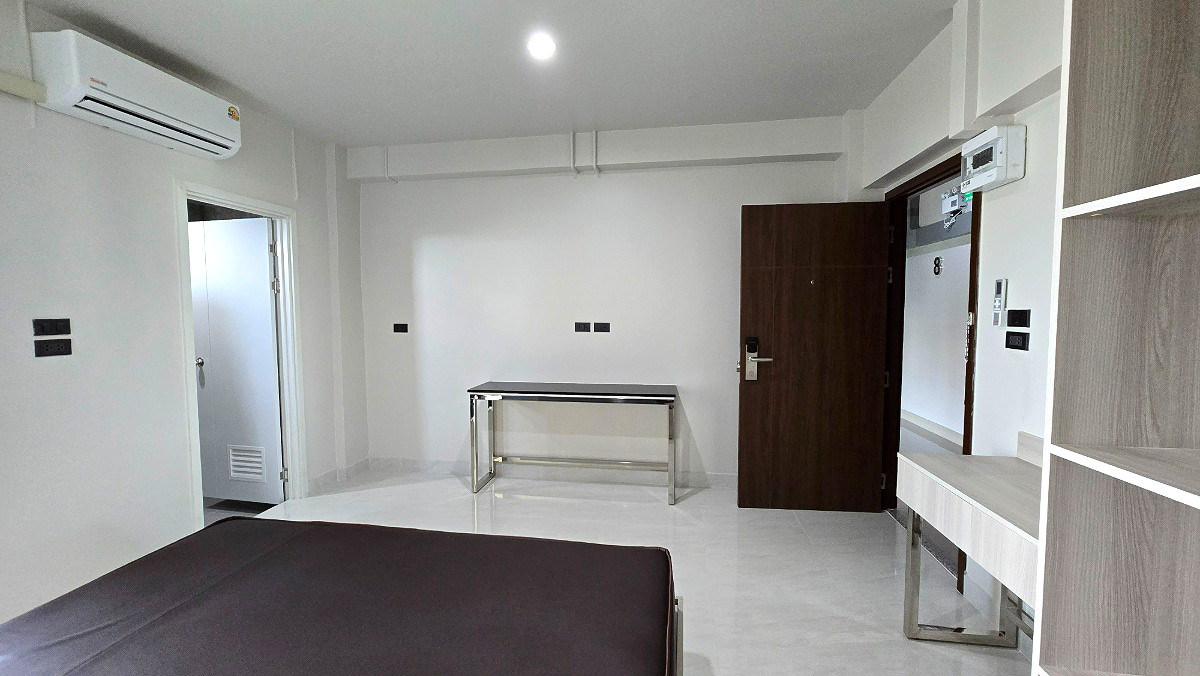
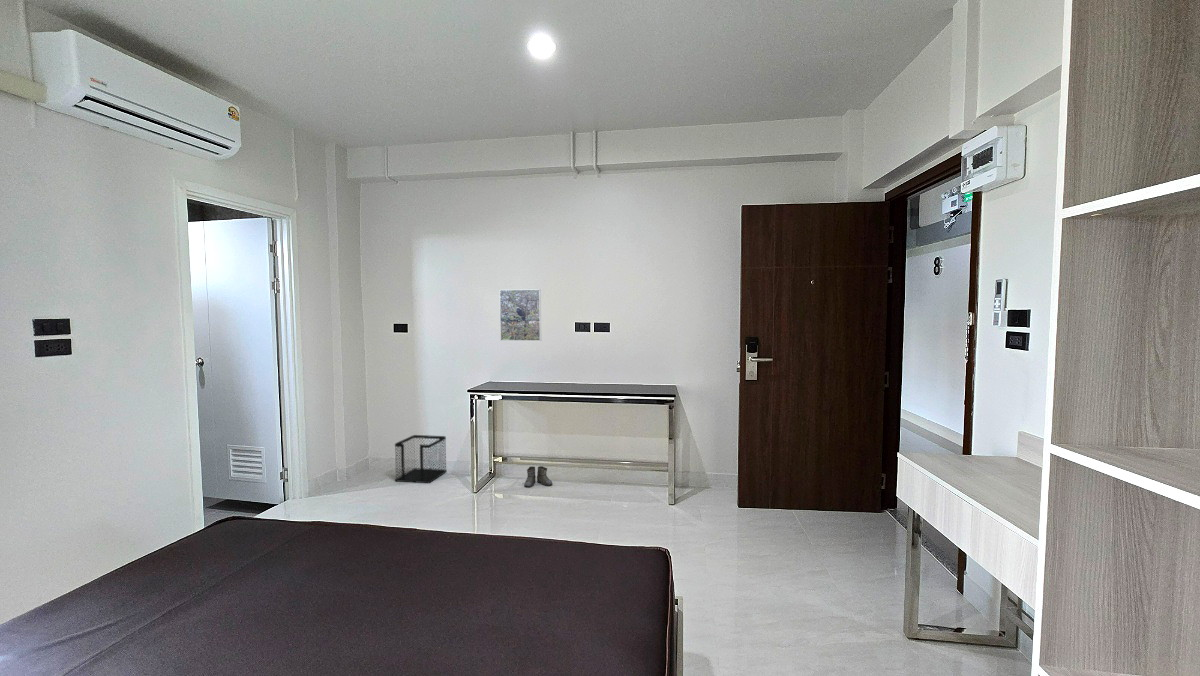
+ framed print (520, 315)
+ wastebasket (421, 458)
+ boots (537, 476)
